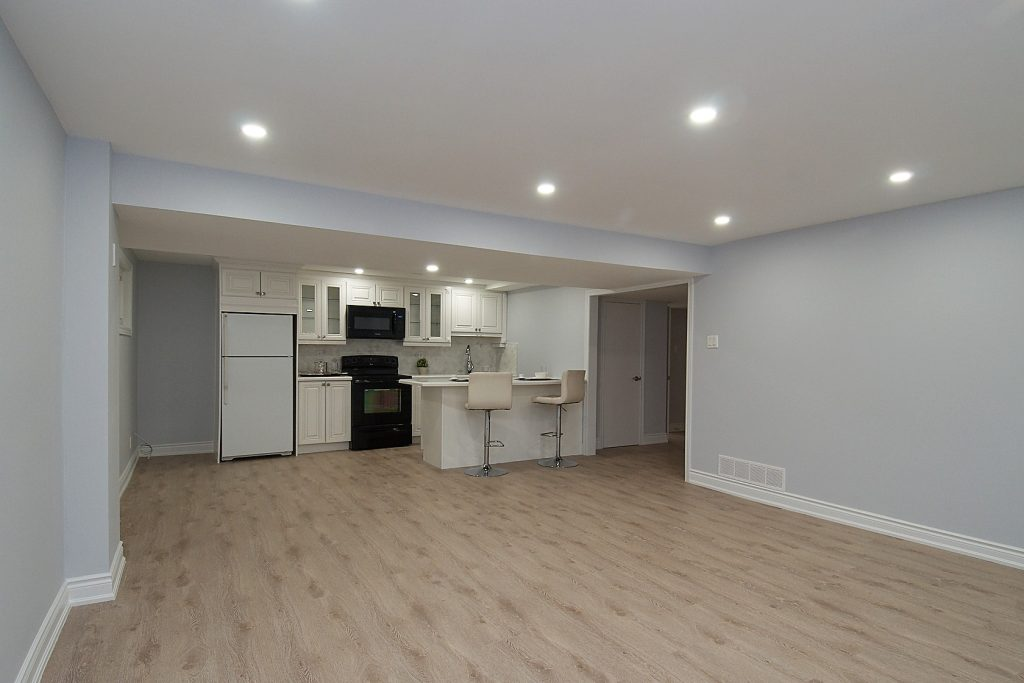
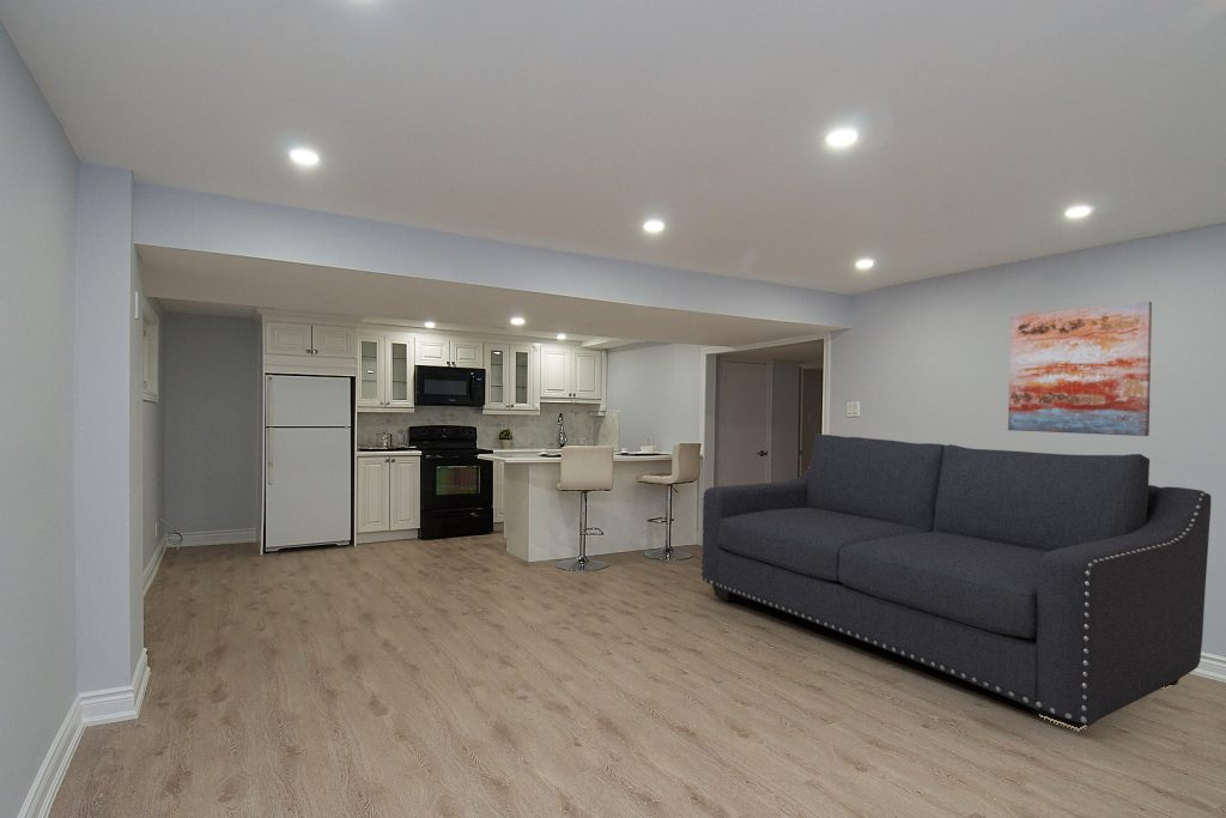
+ sofa (906, 538)
+ wall art (1074, 370)
